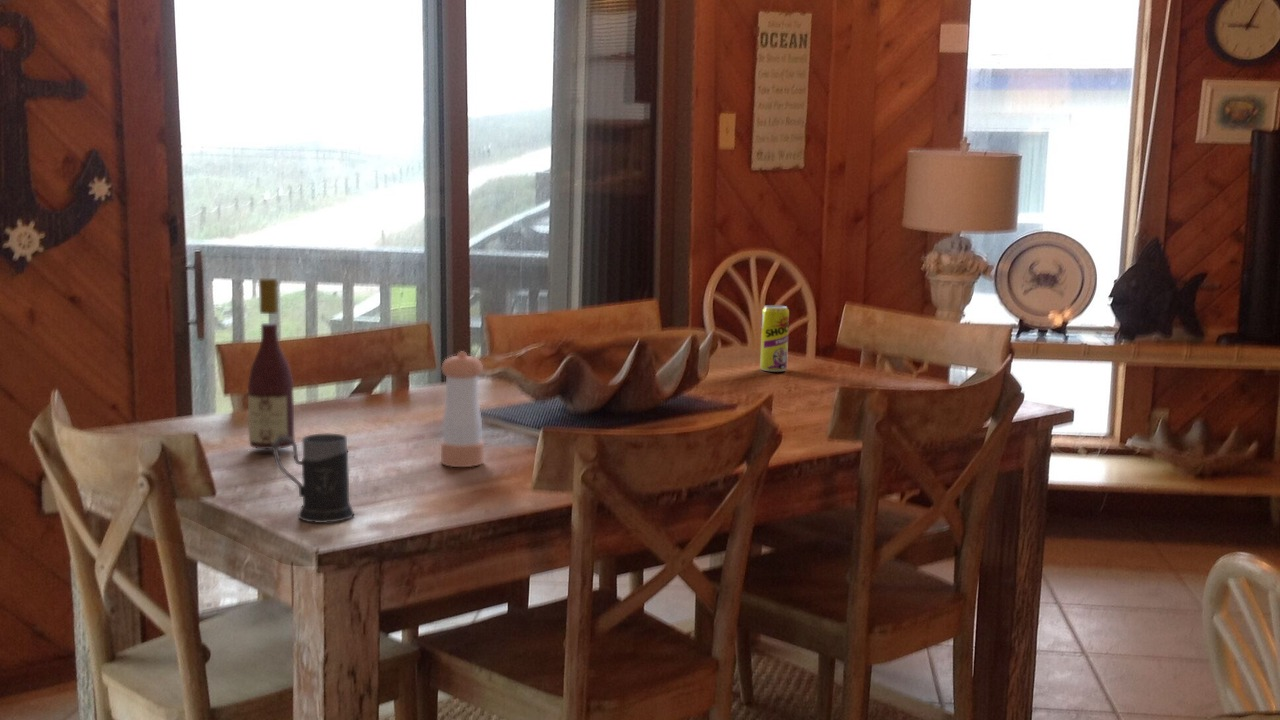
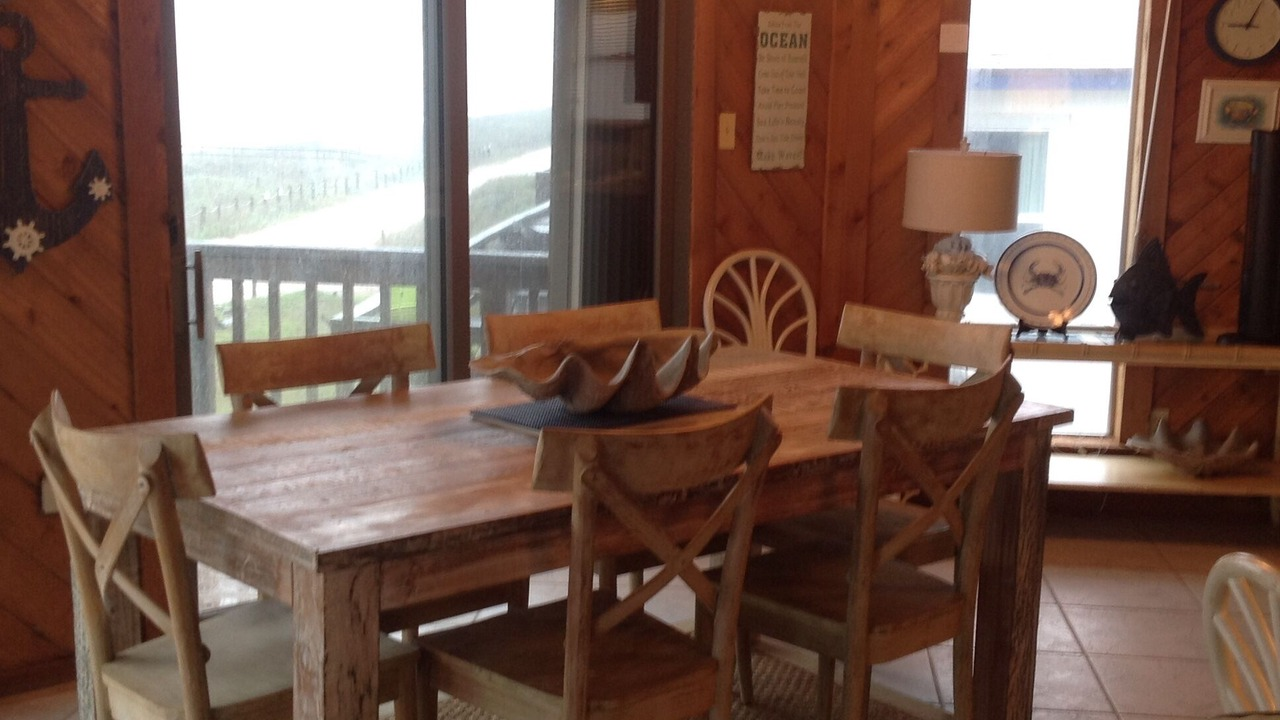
- pepper shaker (462, 407)
- beverage can (774, 338)
- mug (313, 475)
- wine bottle (270, 364)
